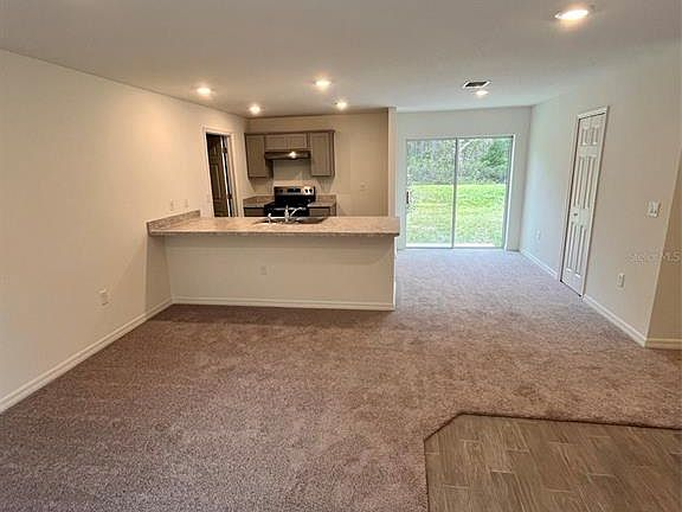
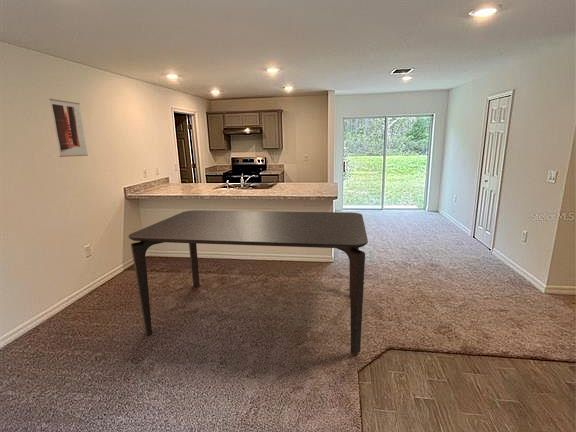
+ dining table (258, 245)
+ wall art (70, 129)
